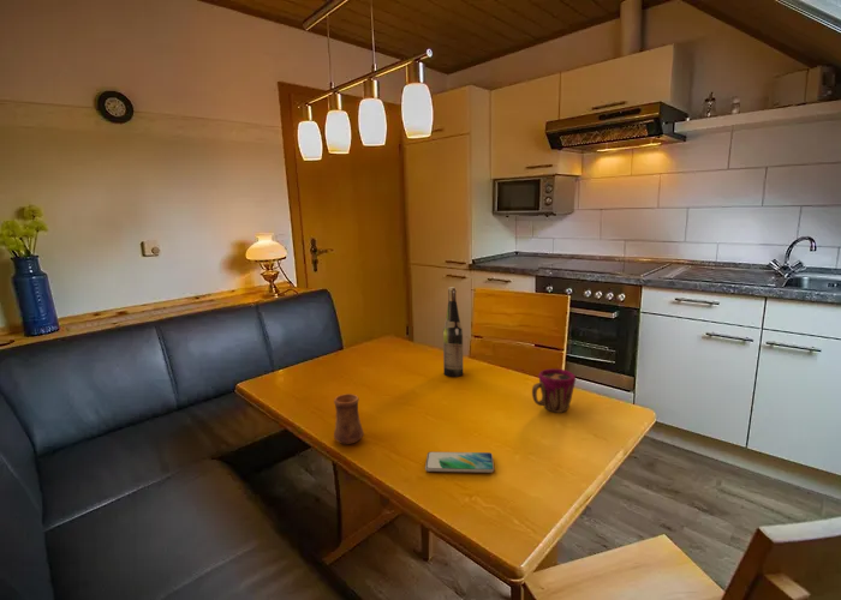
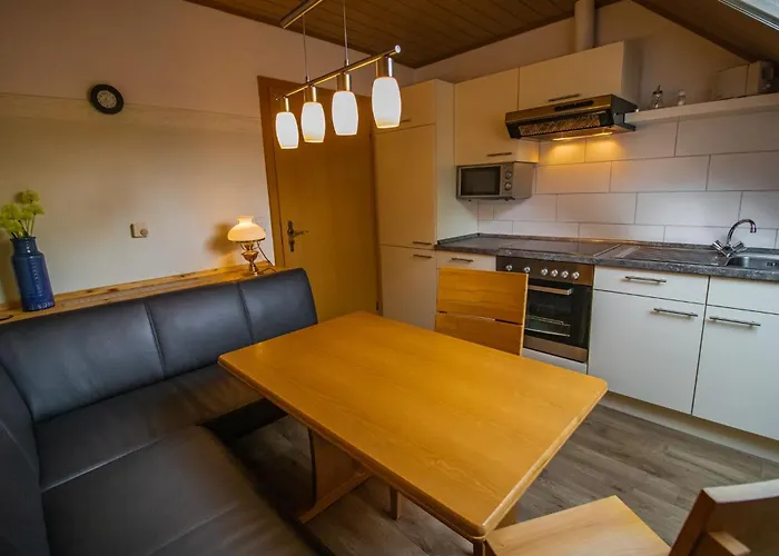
- smartphone (459, 461)
- cup (551, 391)
- cup (347, 419)
- wine bottle (452, 331)
